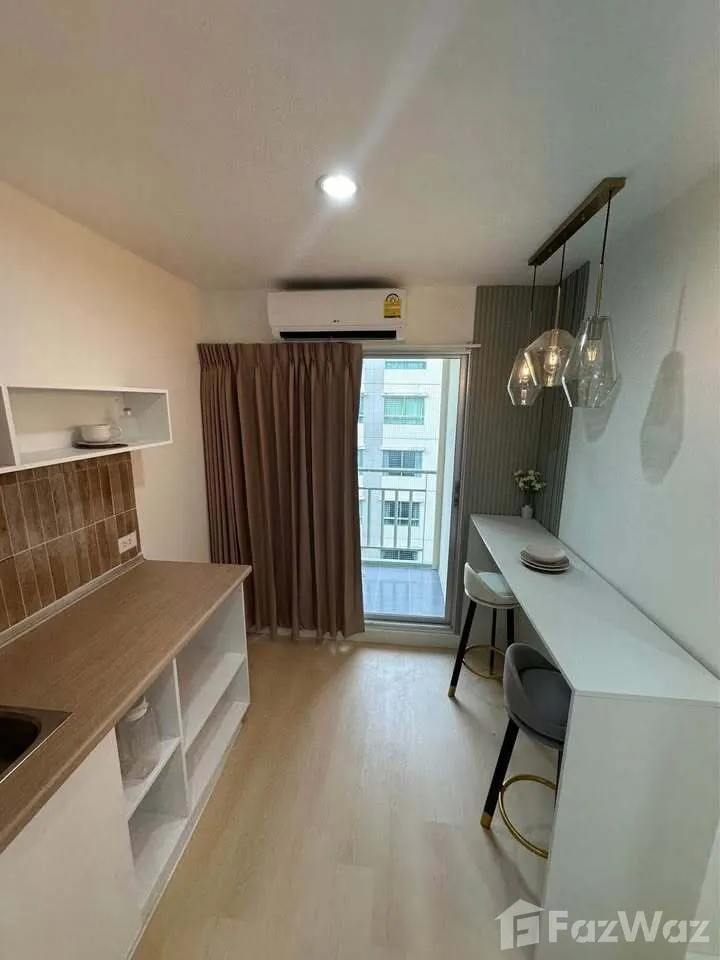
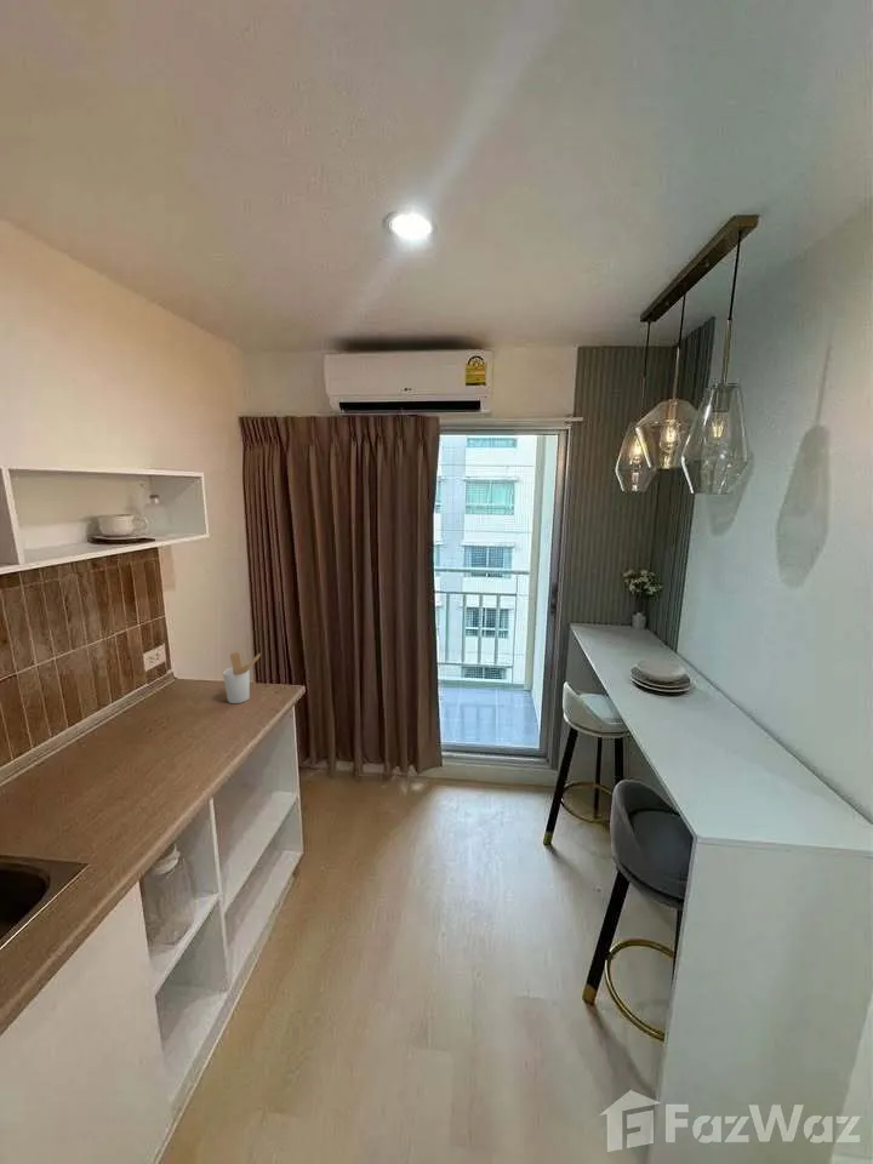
+ utensil holder (244, 677)
